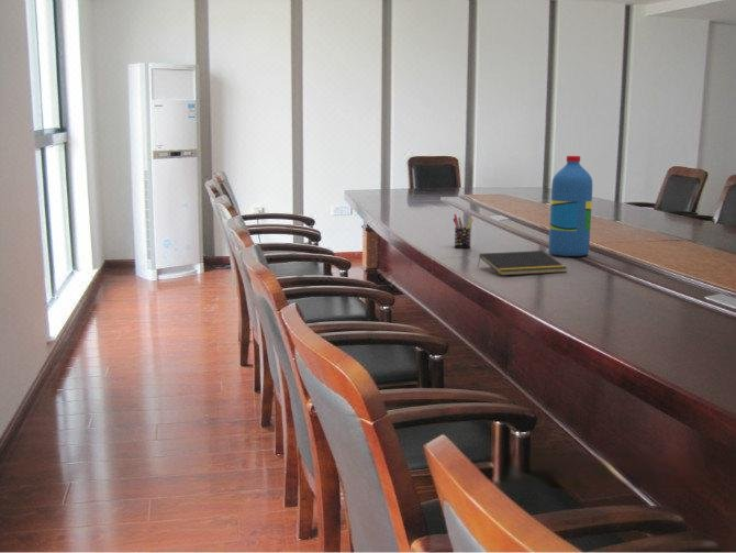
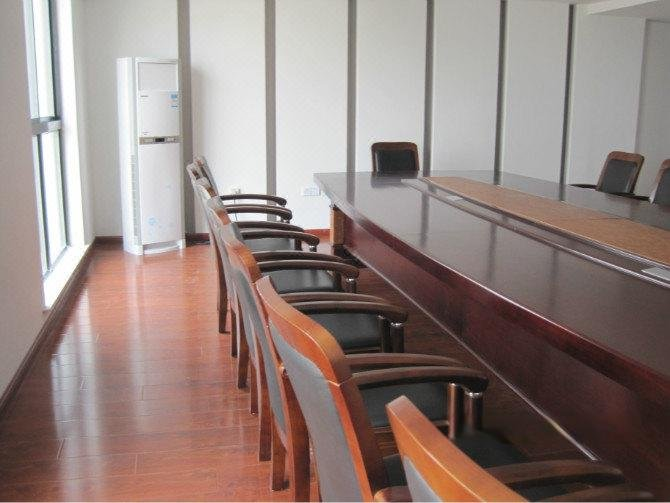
- pen holder (460, 231)
- notepad (522, 262)
- water bottle (570, 206)
